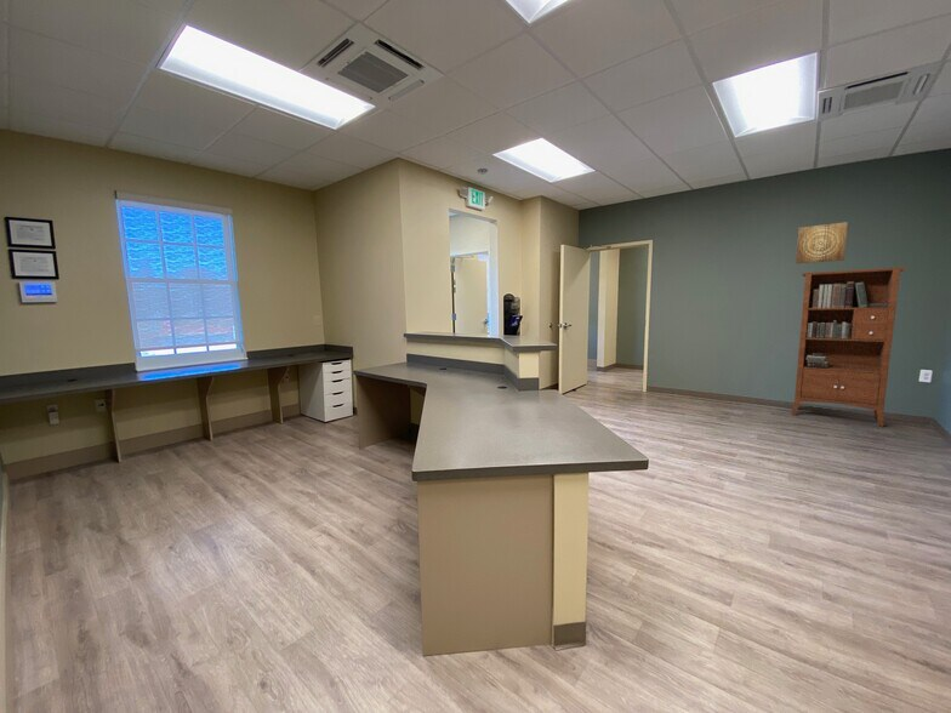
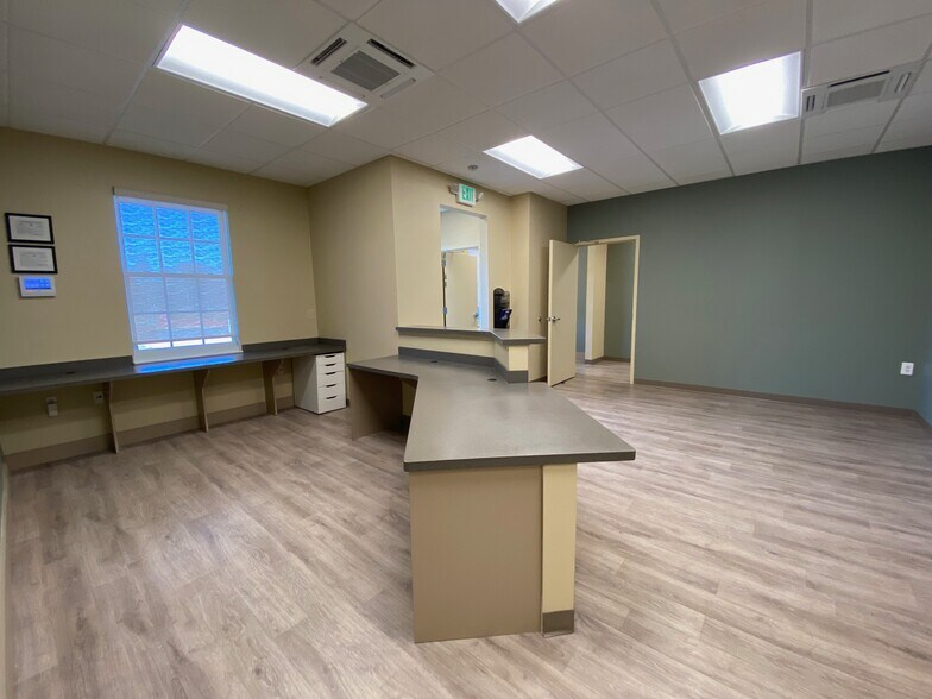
- bookcase (842, 346)
- wall art (820, 243)
